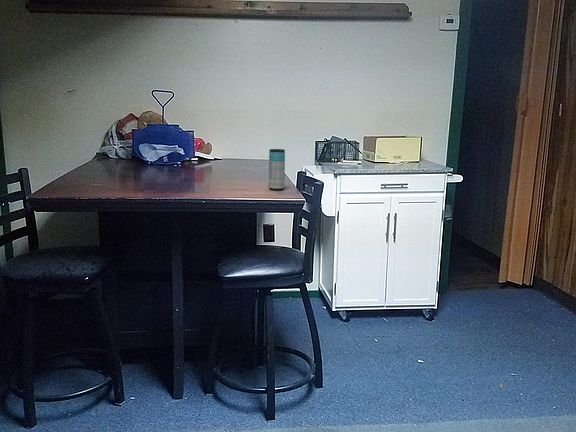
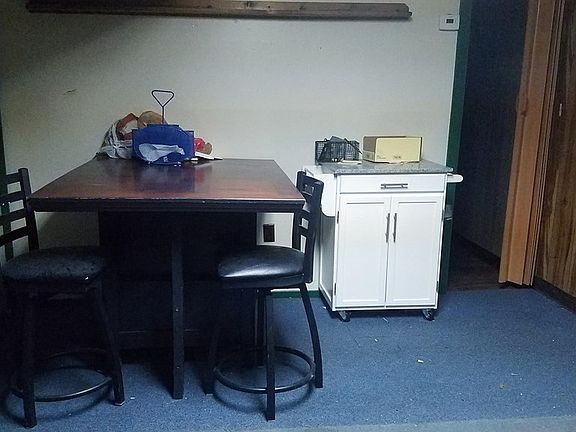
- beverage can (276, 169)
